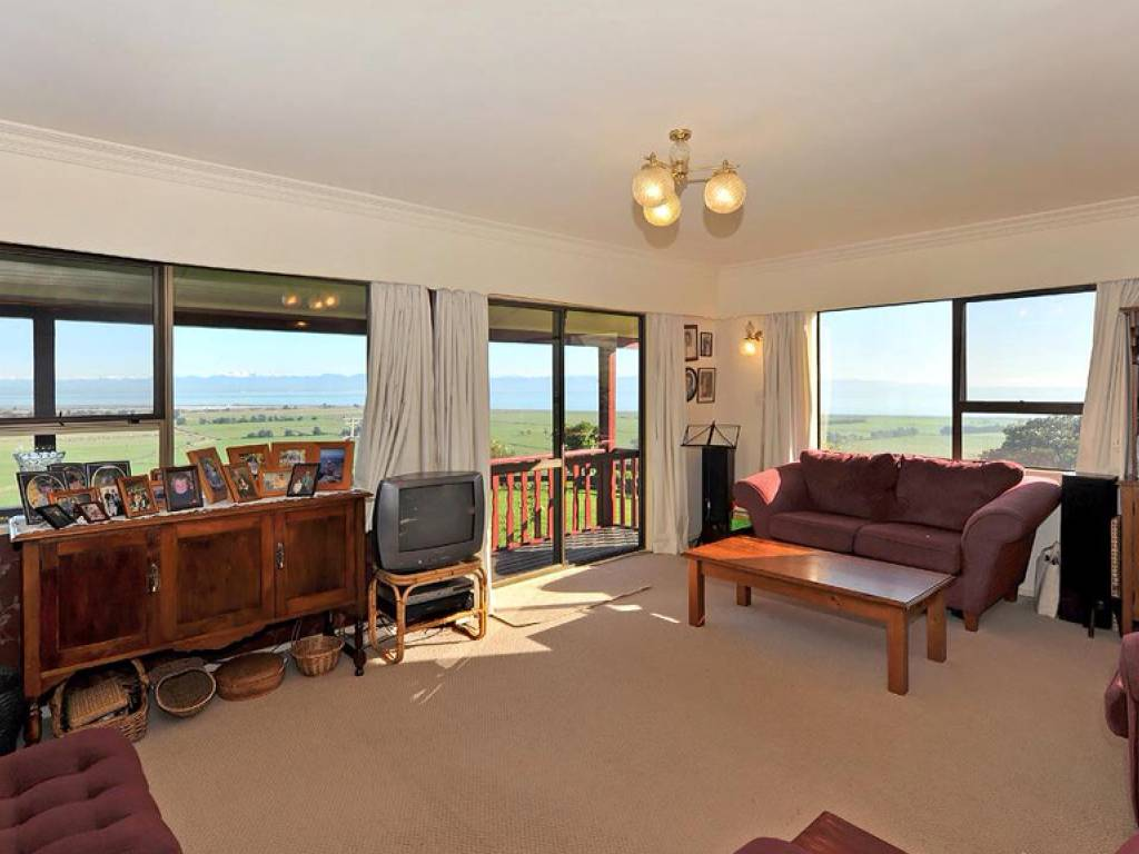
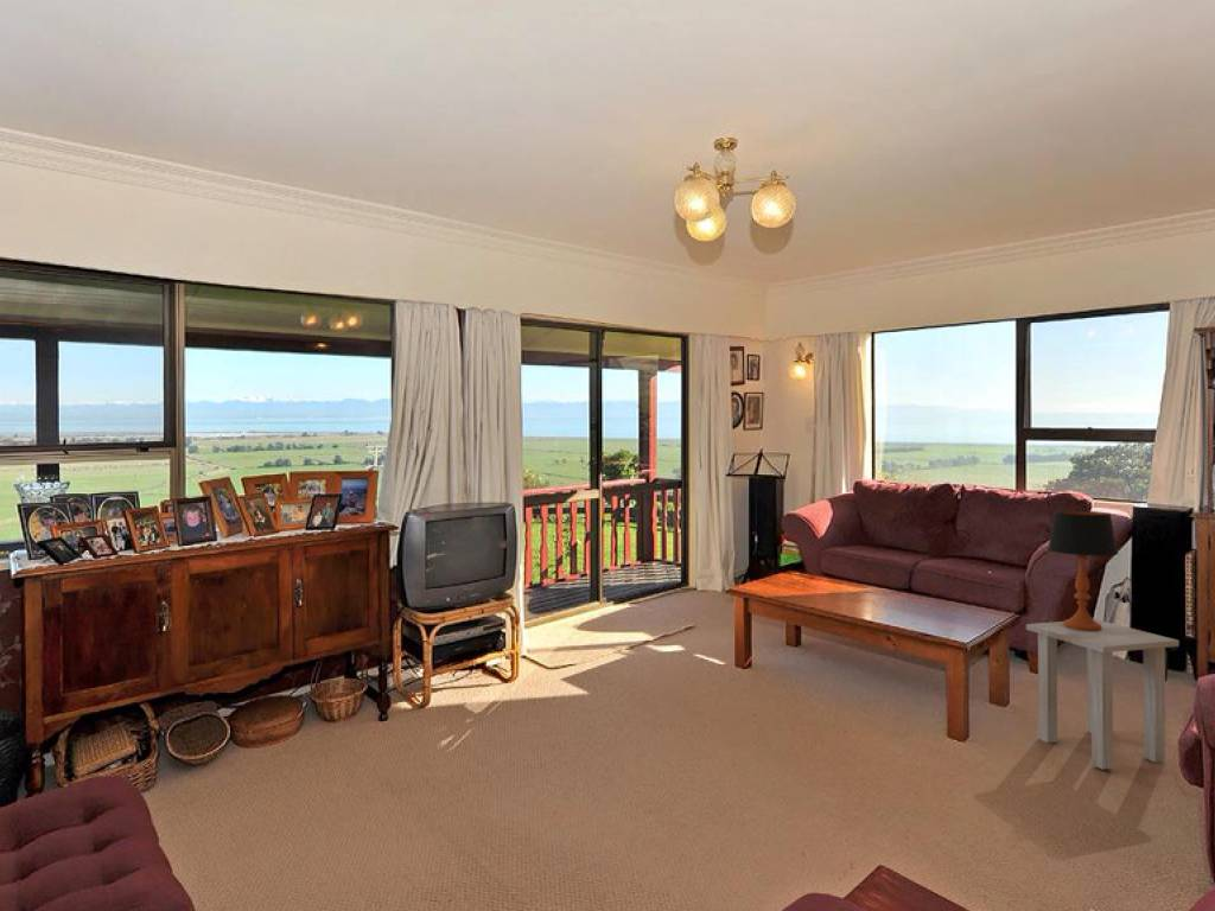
+ side table (1099, 690)
+ table lamp (1082, 569)
